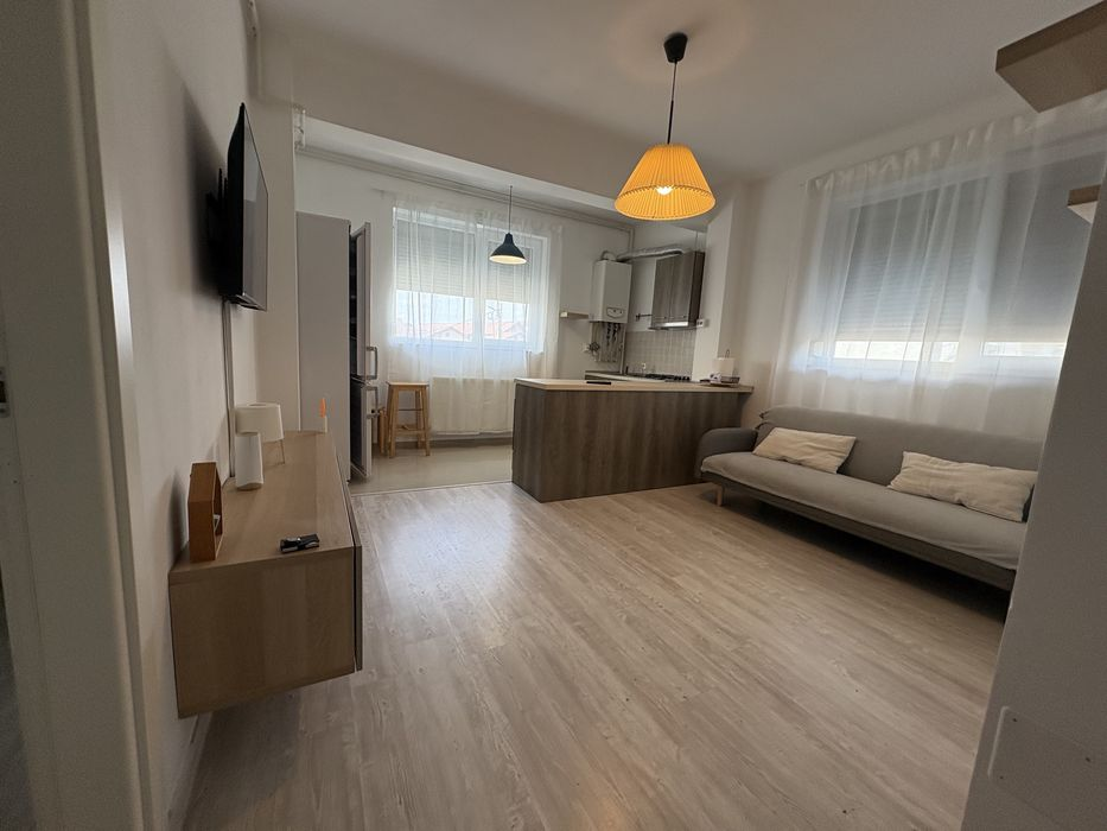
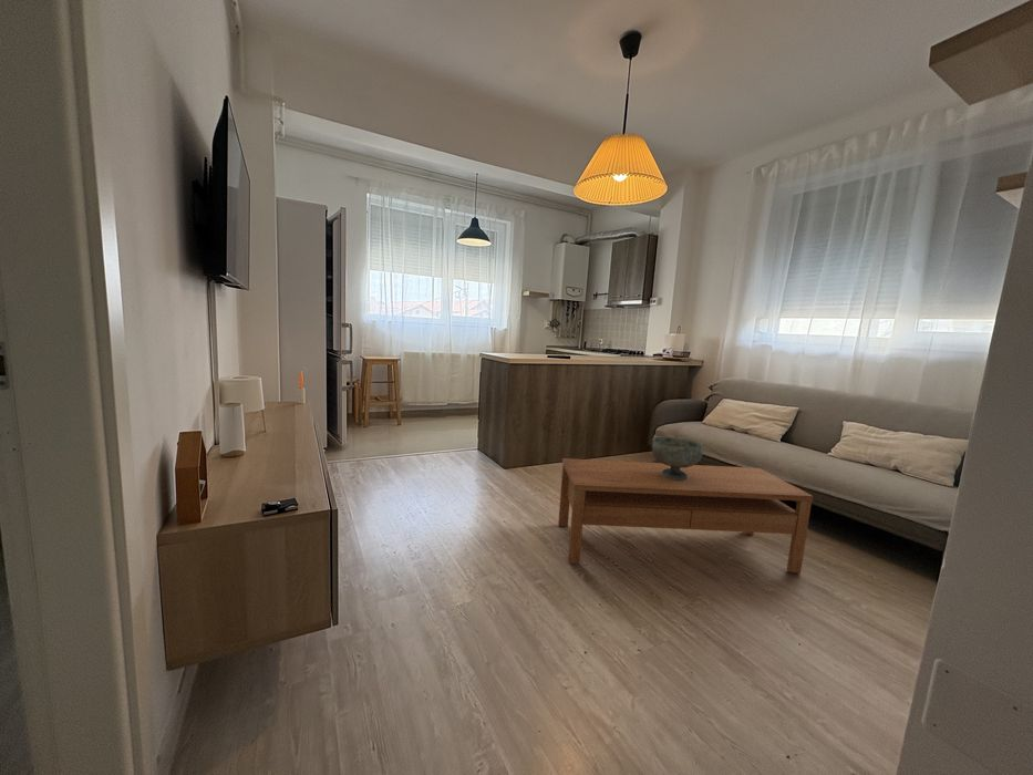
+ decorative bowl (675, 457)
+ coffee table (672, 512)
